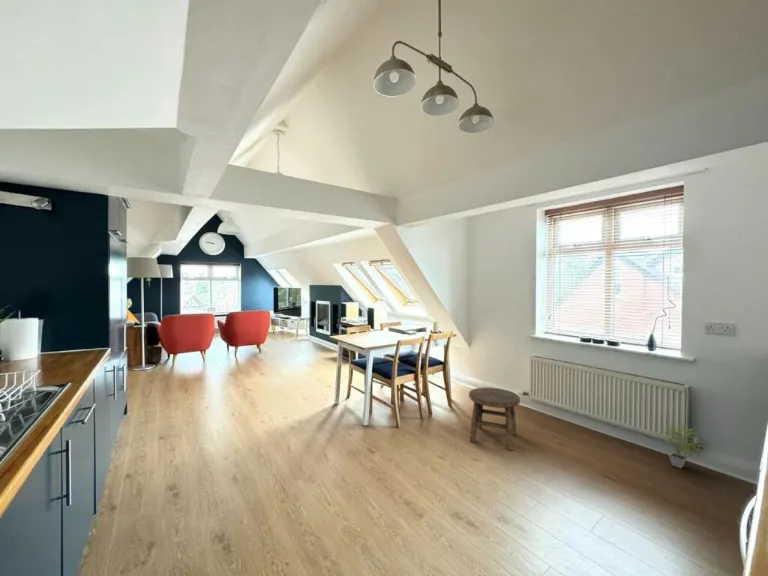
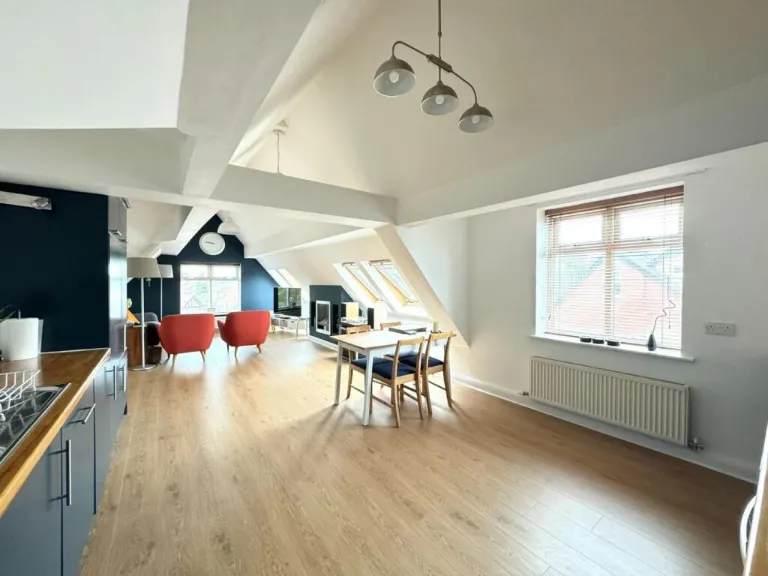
- stool (493, 414)
- potted plant (682, 442)
